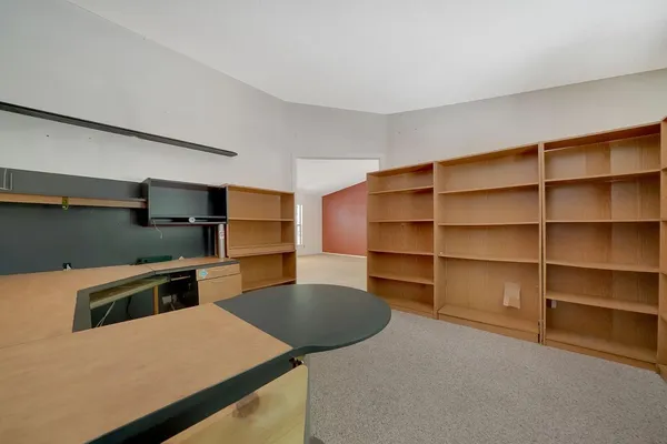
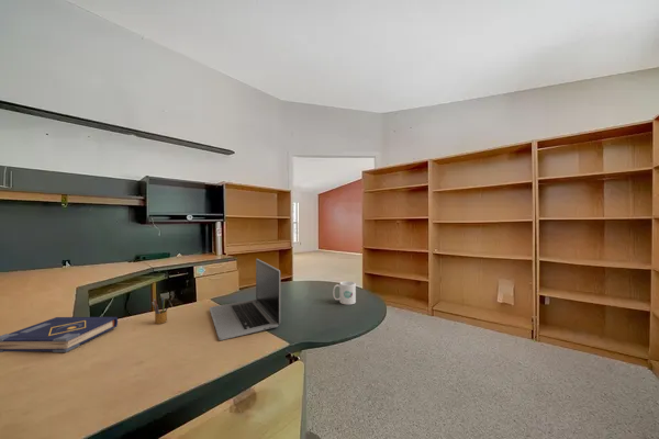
+ laptop (245, 301)
+ mug (344, 292)
+ book (60, 331)
+ pencil box (163, 309)
